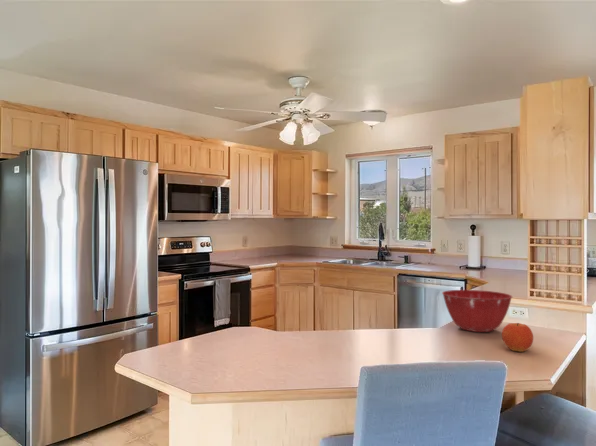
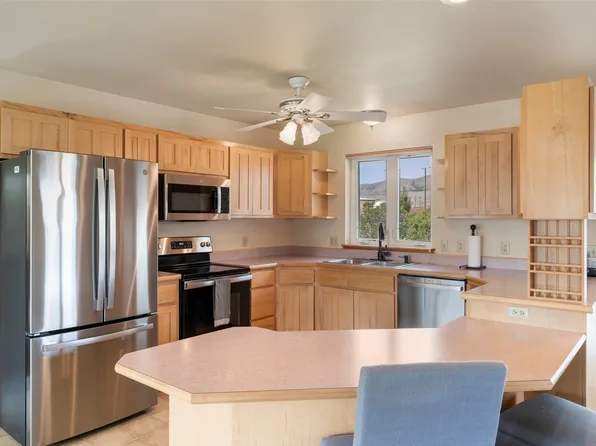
- mixing bowl (476, 311)
- fruit (517, 336)
